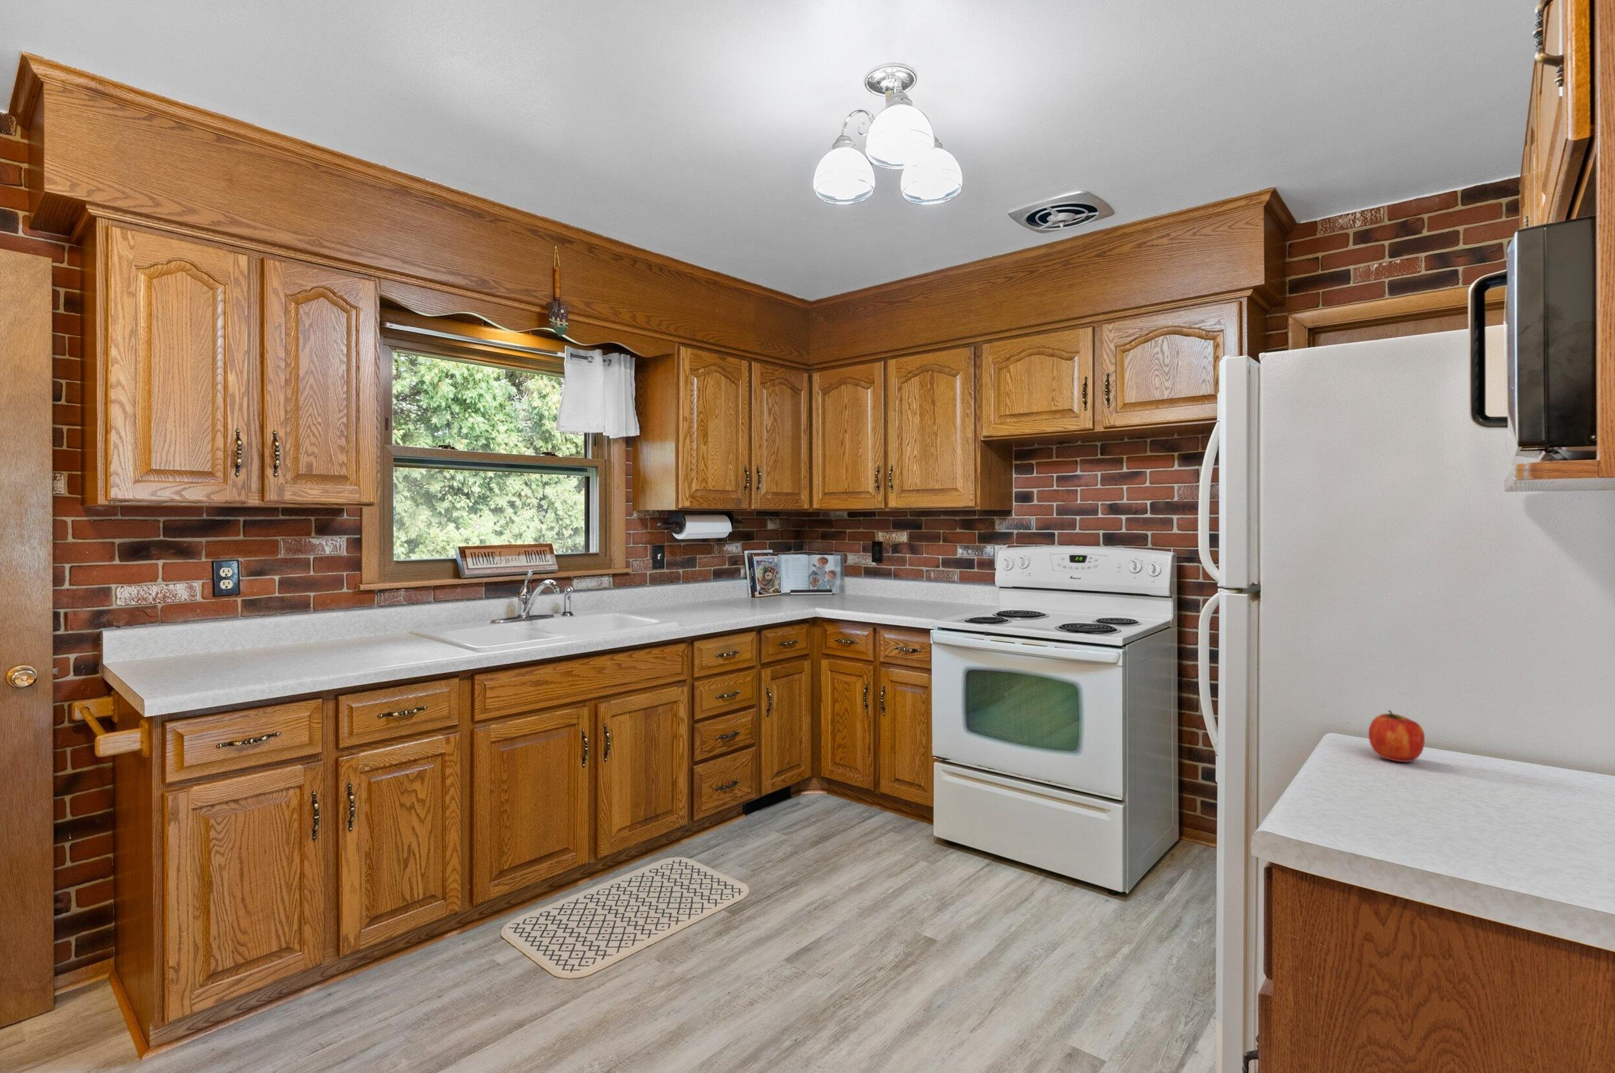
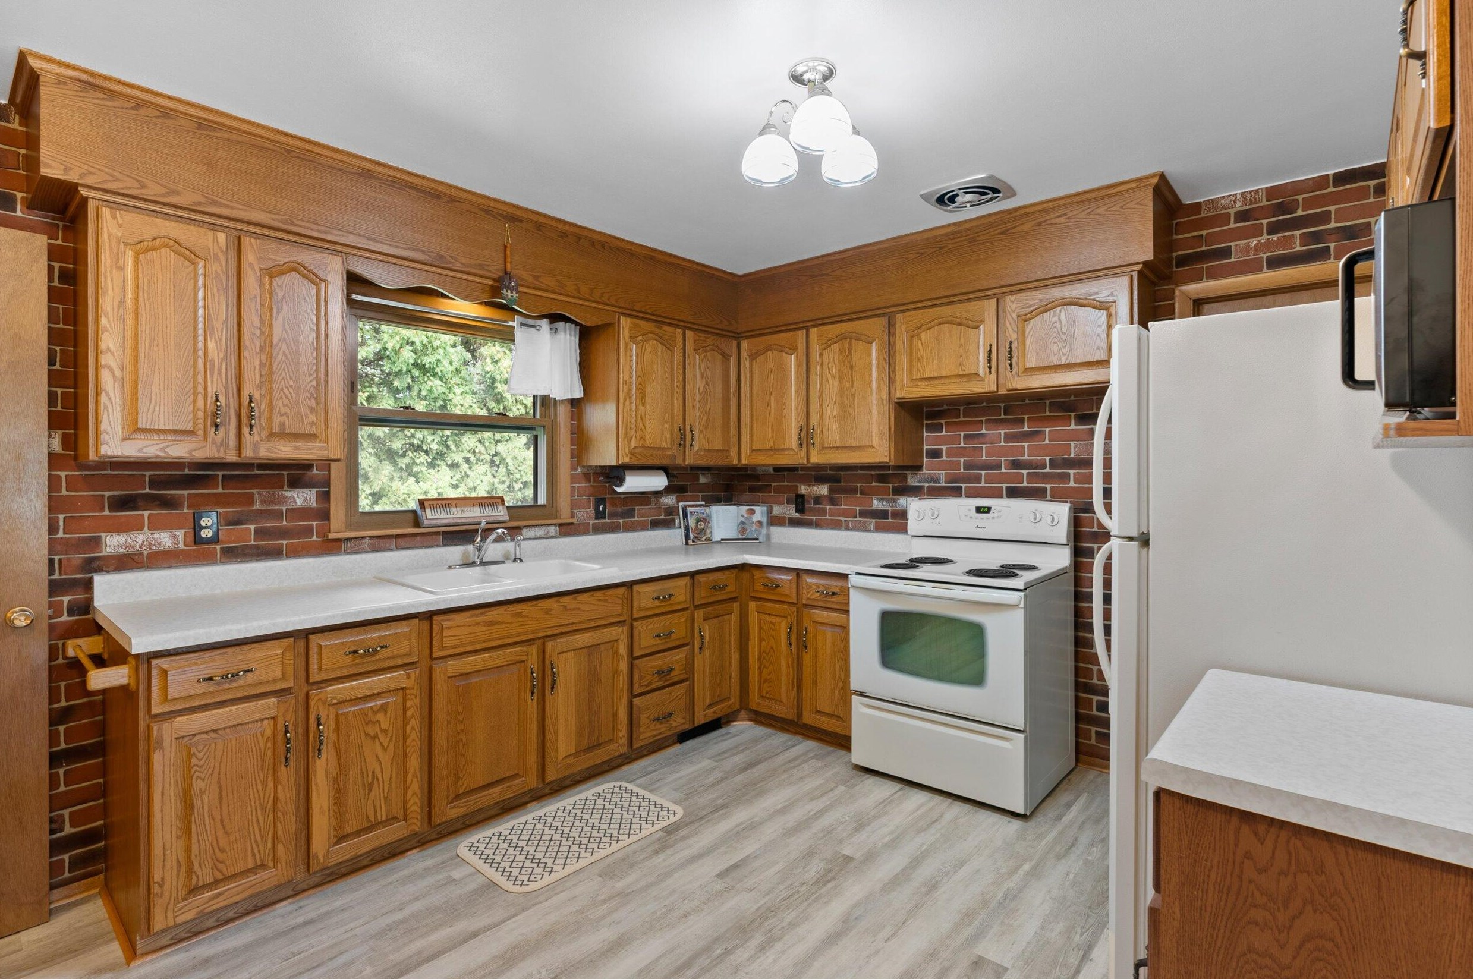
- fruit (1396, 735)
